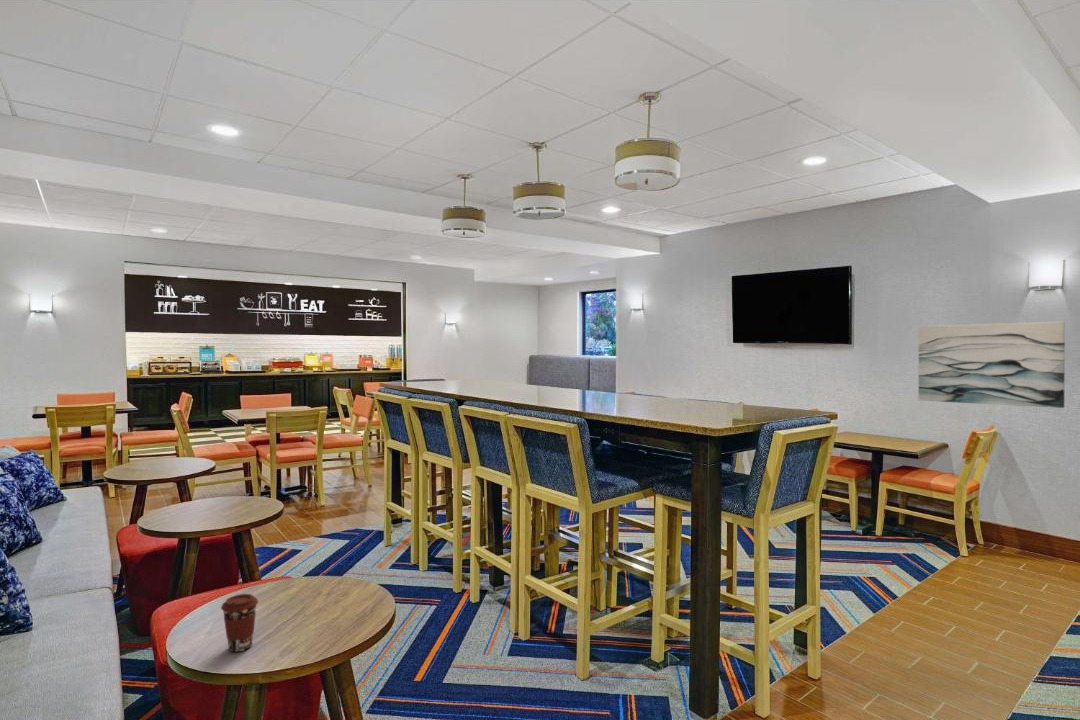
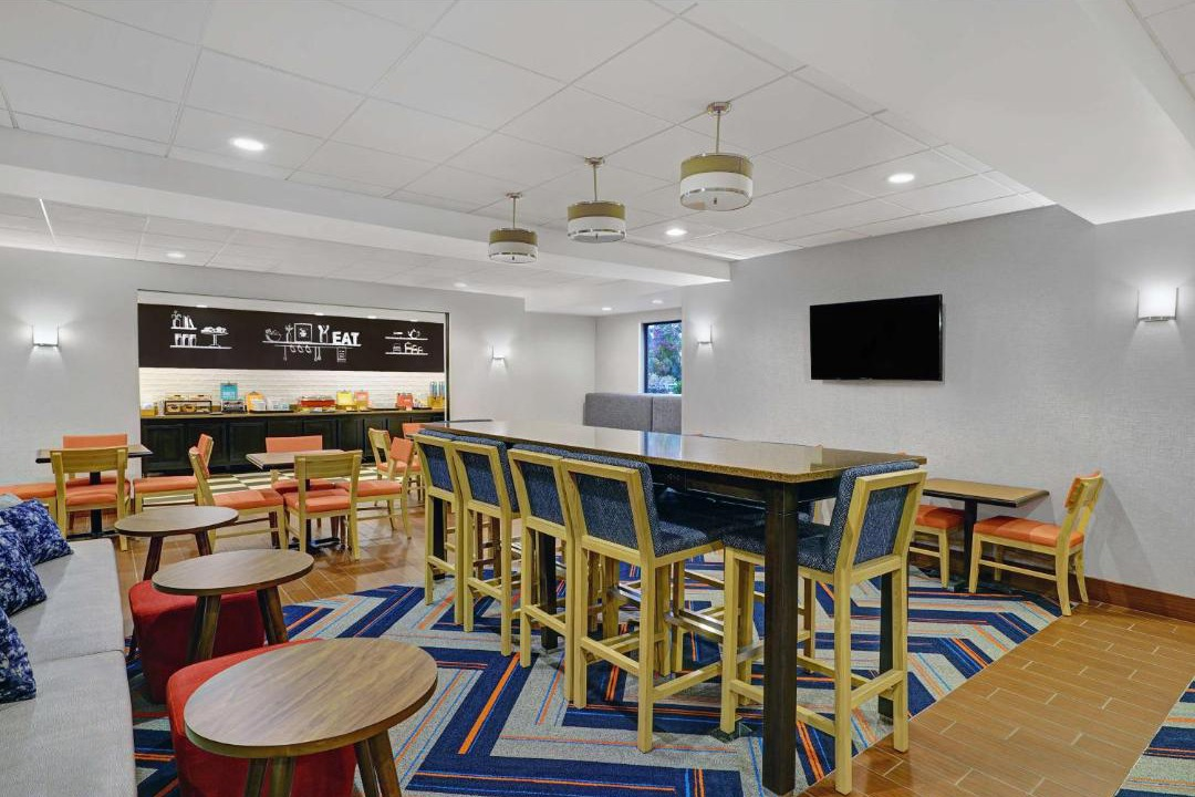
- wall art (986, 363)
- coffee cup (240, 622)
